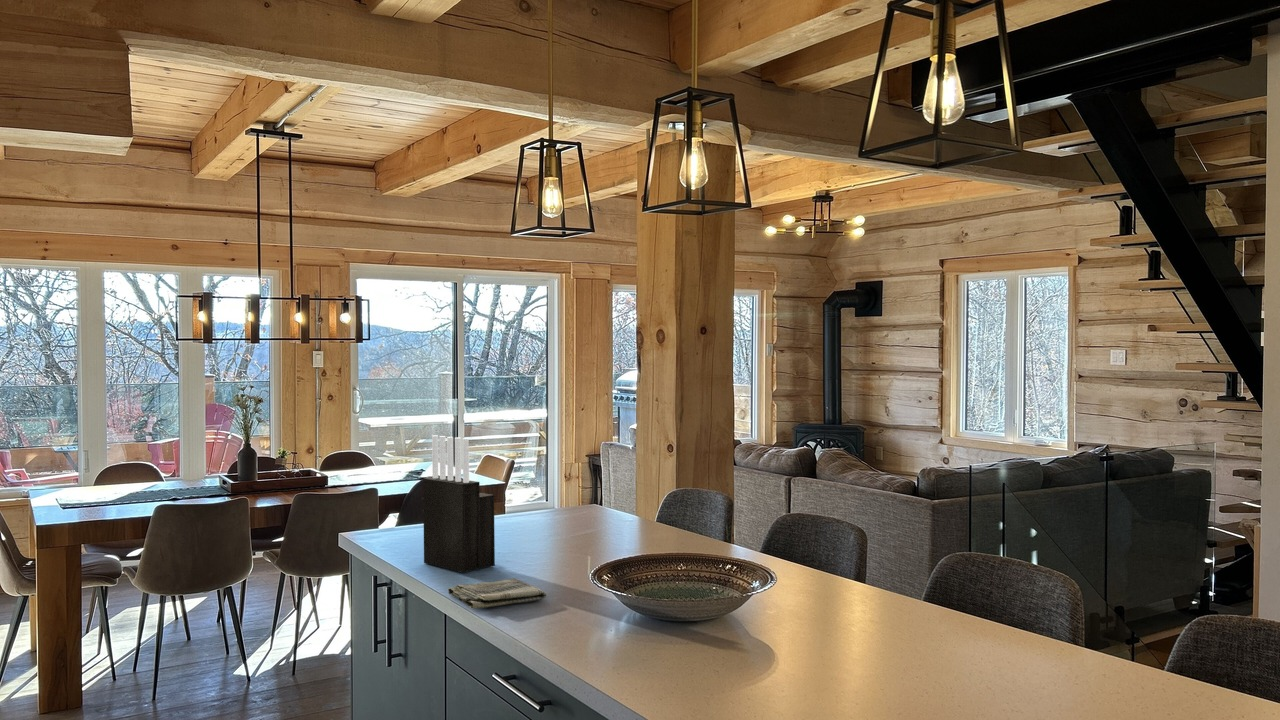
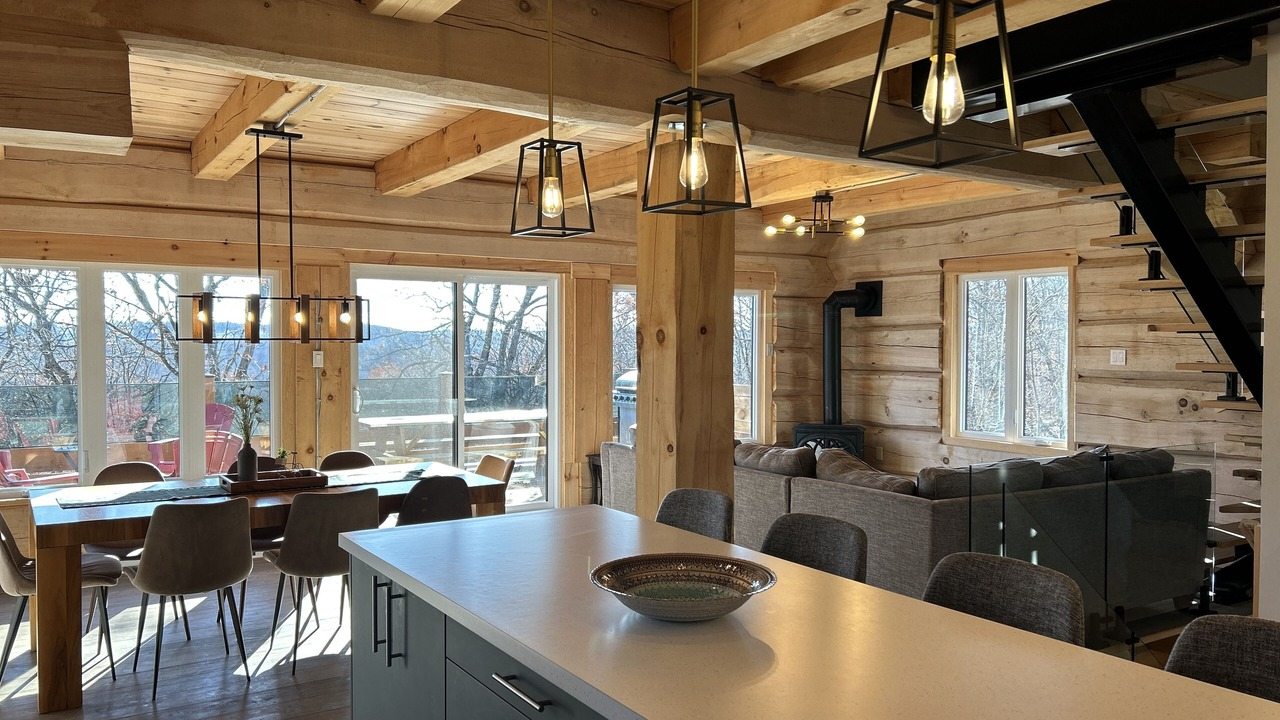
- dish towel (495, 590)
- knife block (461, 499)
